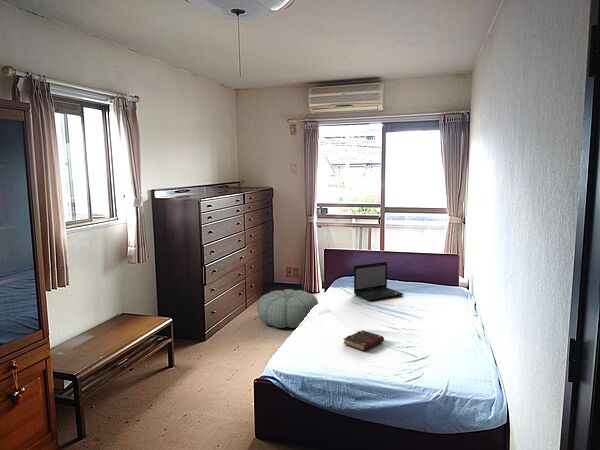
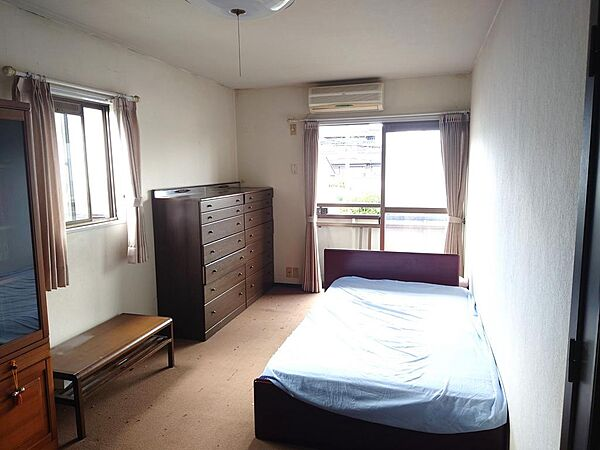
- laptop (378, 280)
- pouf (288, 307)
- book (363, 339)
